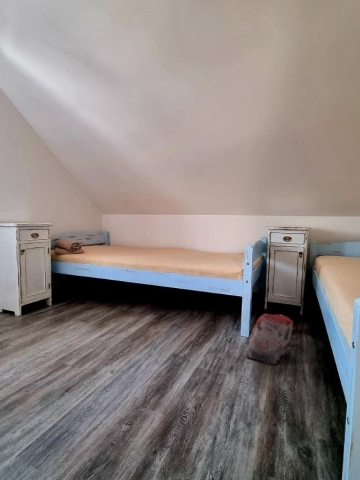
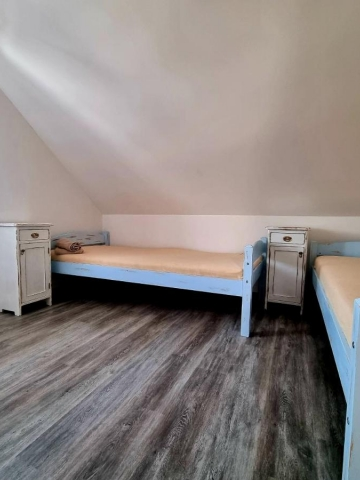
- bag (268, 329)
